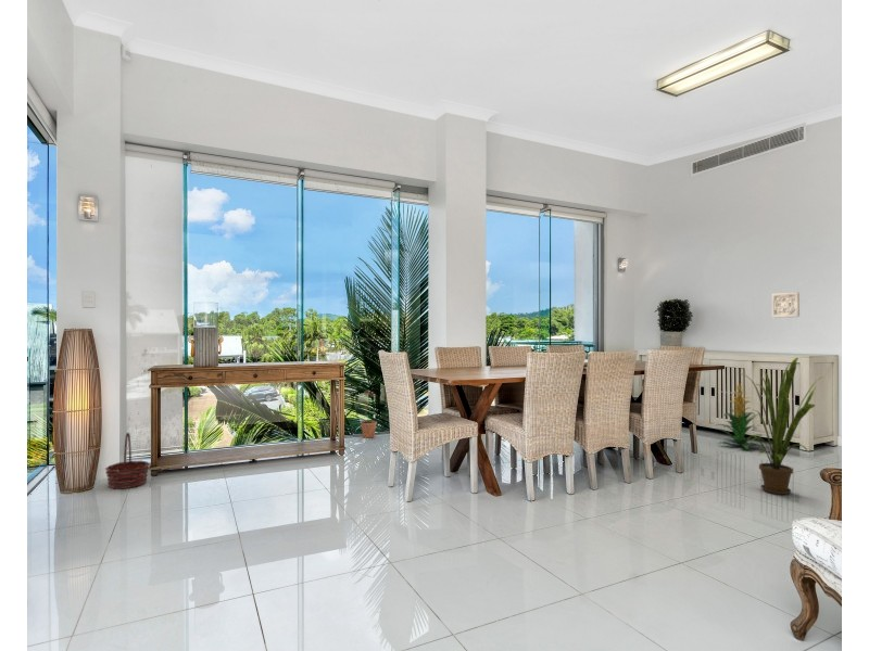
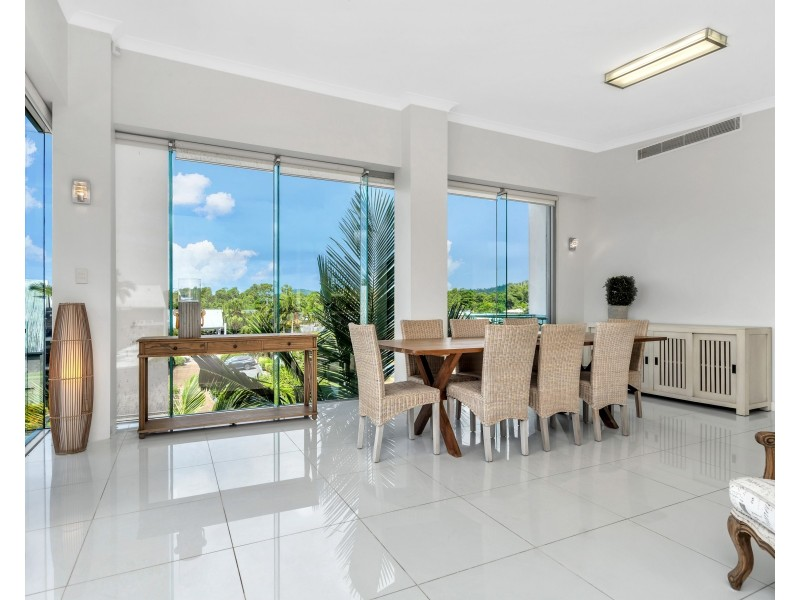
- potted plant (366, 412)
- wall ornament (785, 305)
- basket (129, 458)
- indoor plant (740, 413)
- house plant (776, 423)
